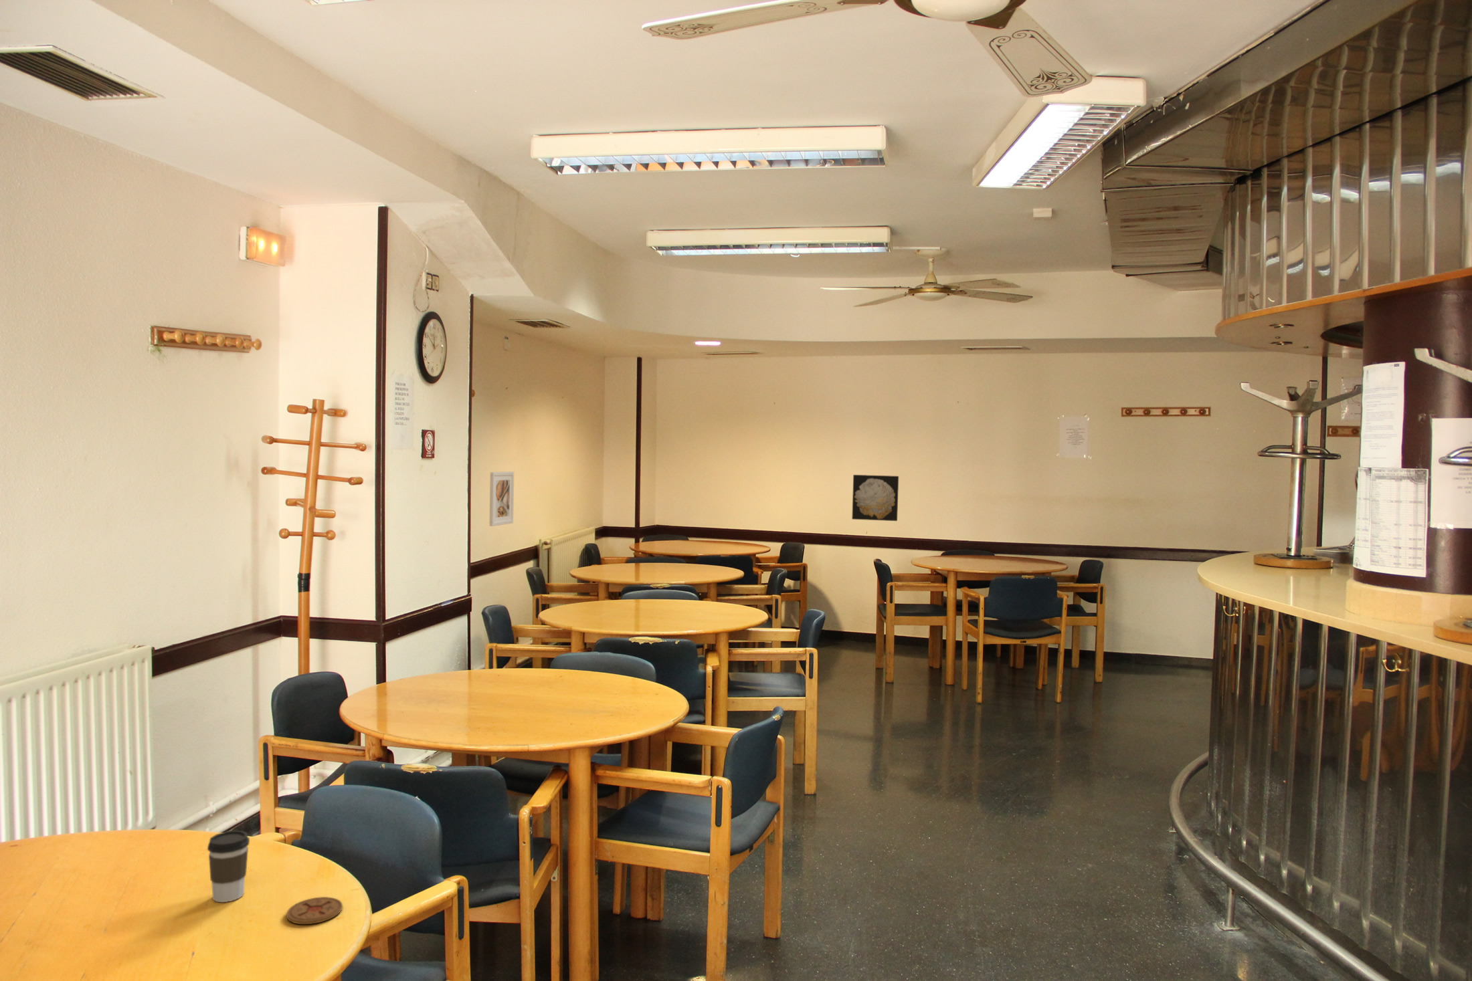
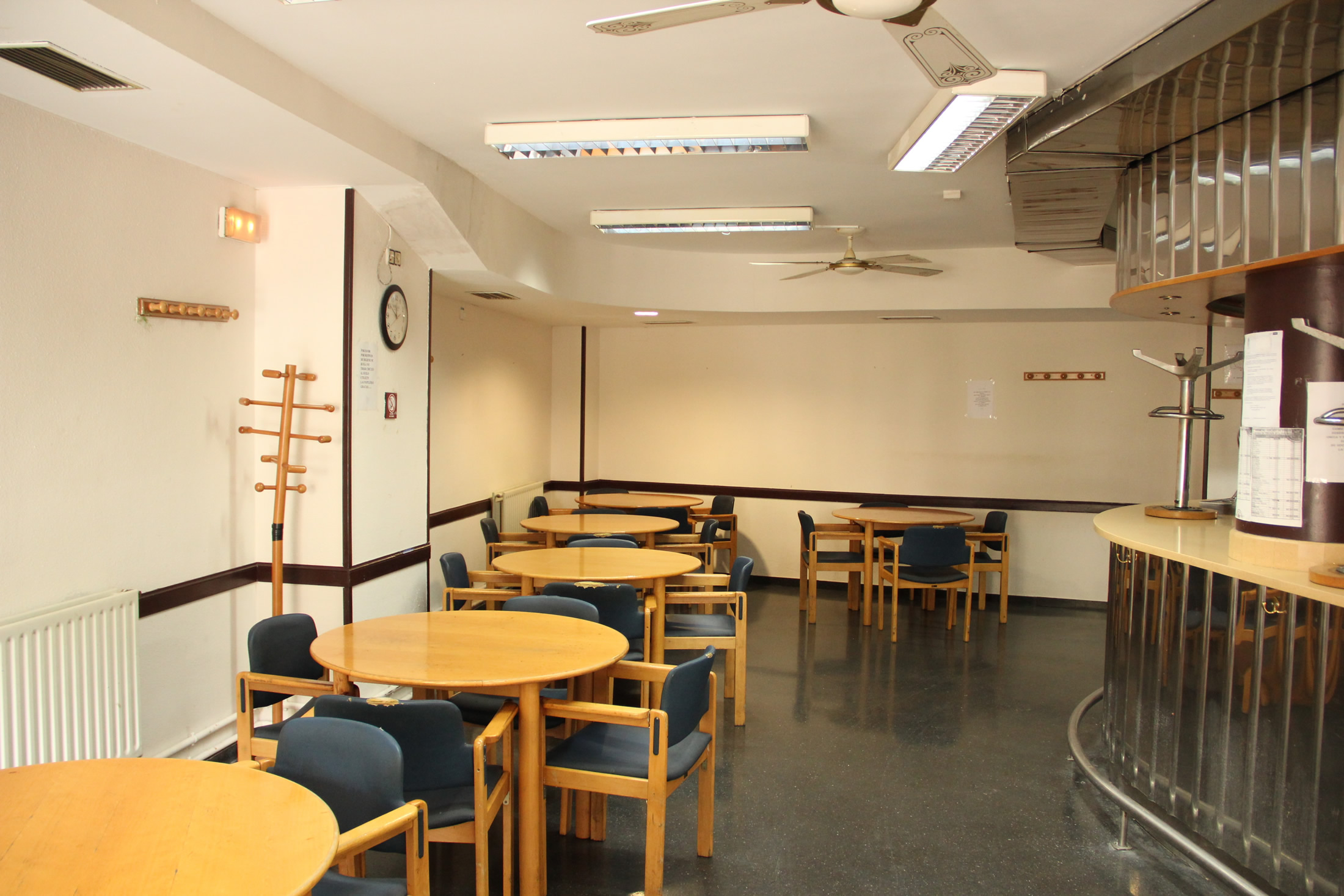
- coffee cup (228, 866)
- coaster (314, 910)
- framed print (502, 498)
- wall art (875, 497)
